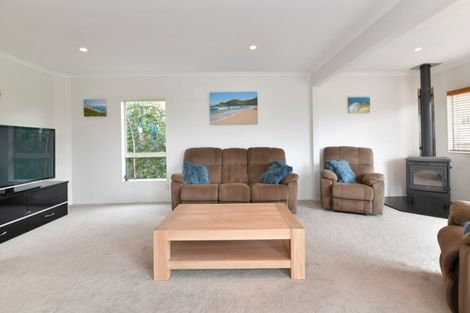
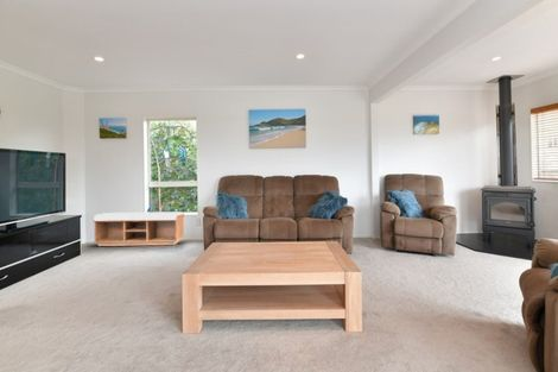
+ bench (140, 227)
